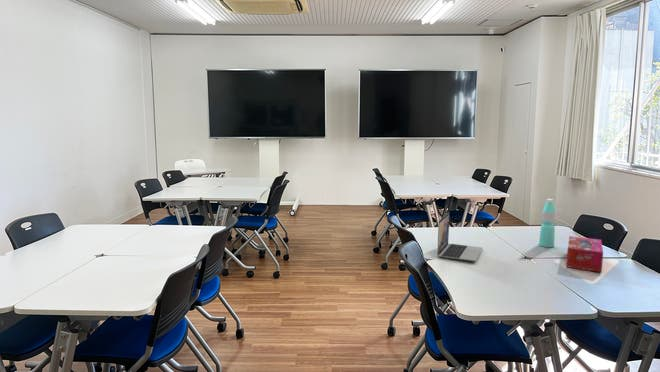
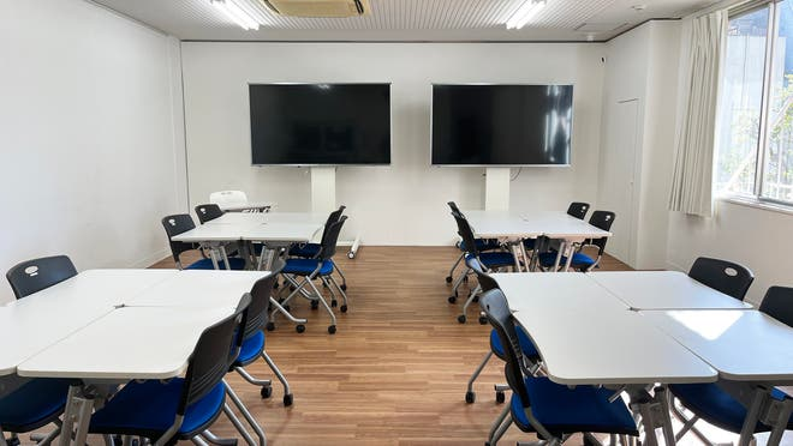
- water bottle (548, 222)
- tissue box (584, 252)
- laptop (461, 245)
